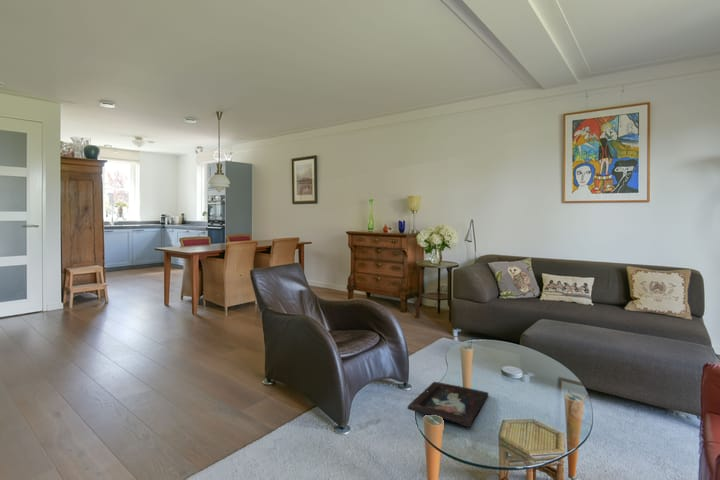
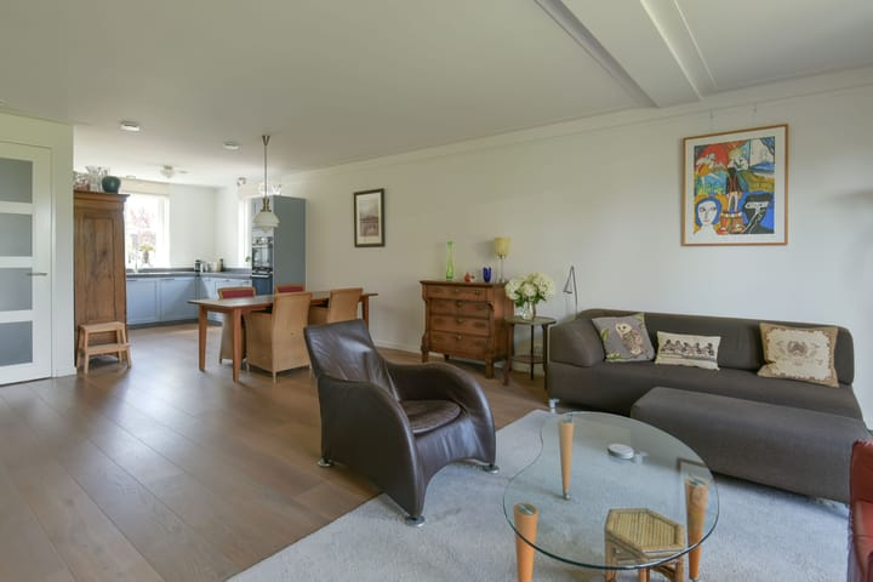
- decorative tray (449, 401)
